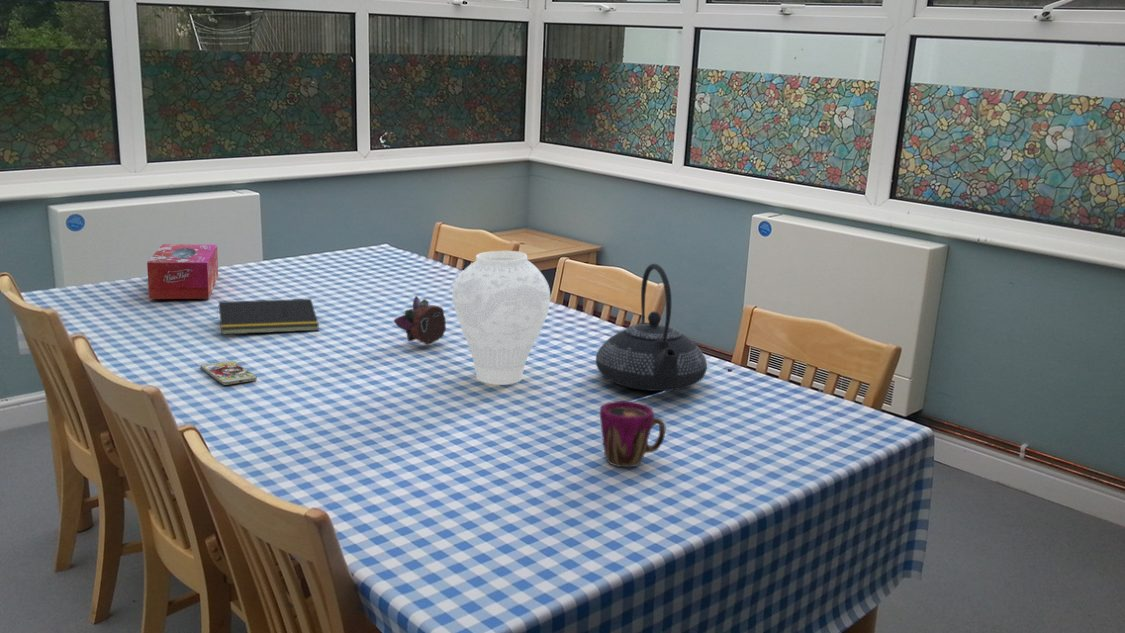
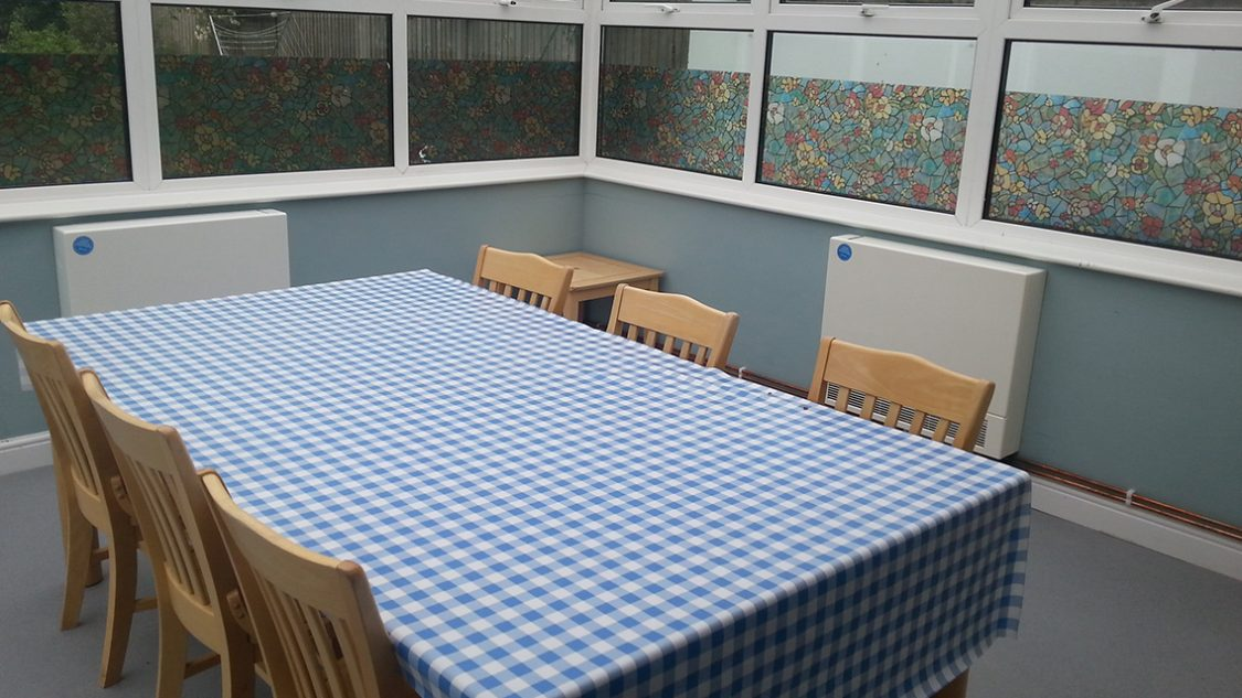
- cup (632, 434)
- vase (500, 317)
- smartphone (228, 372)
- flower (422, 321)
- teapot (655, 326)
- notepad (268, 315)
- tissue box (184, 270)
